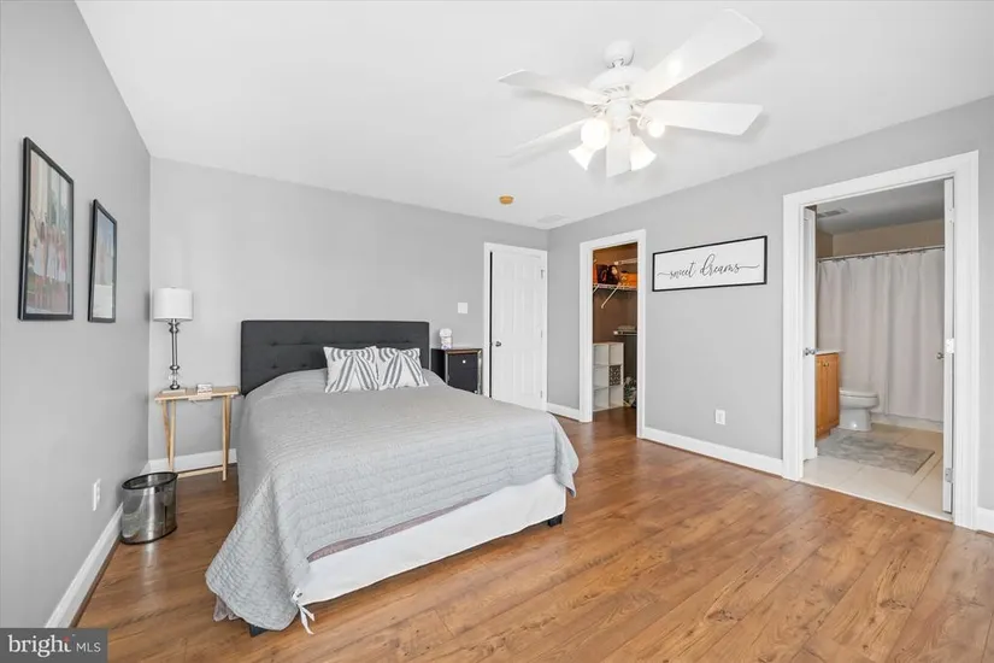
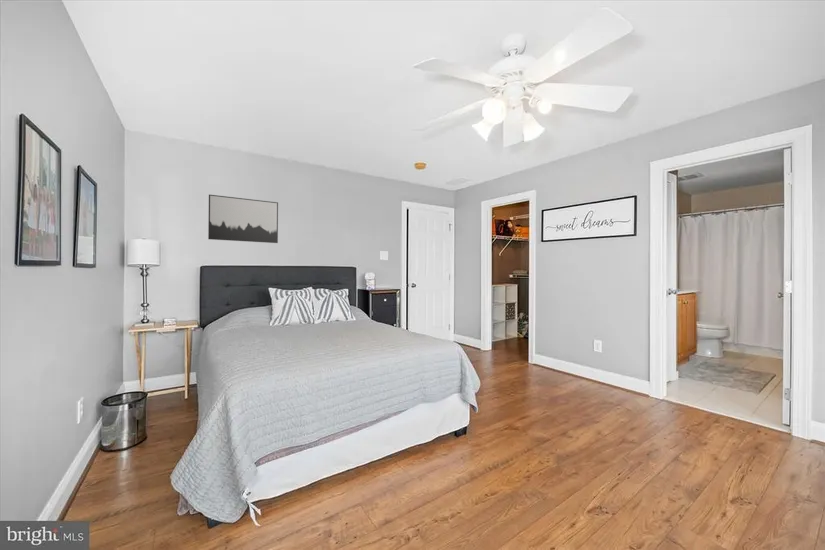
+ wall art (244, 220)
